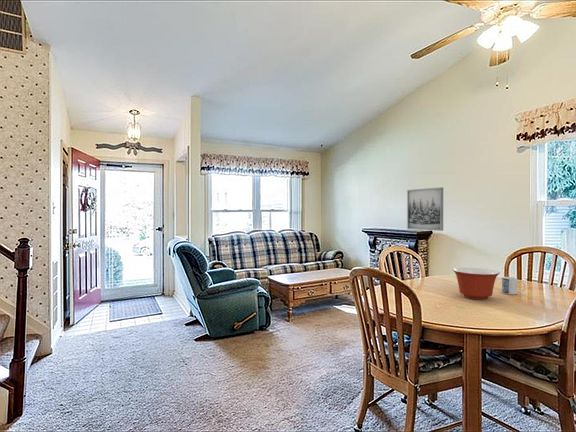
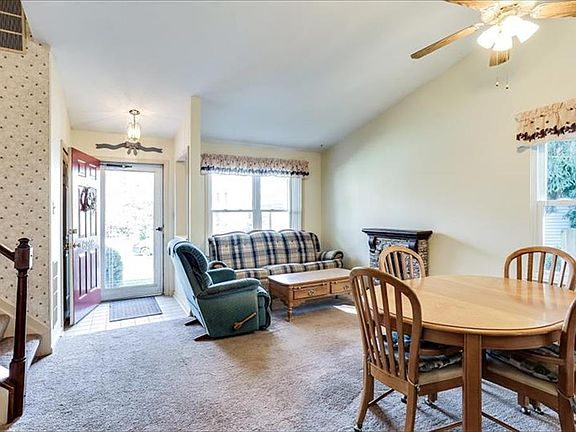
- mug (513, 285)
- wall art (424, 209)
- mixing bowl (475, 283)
